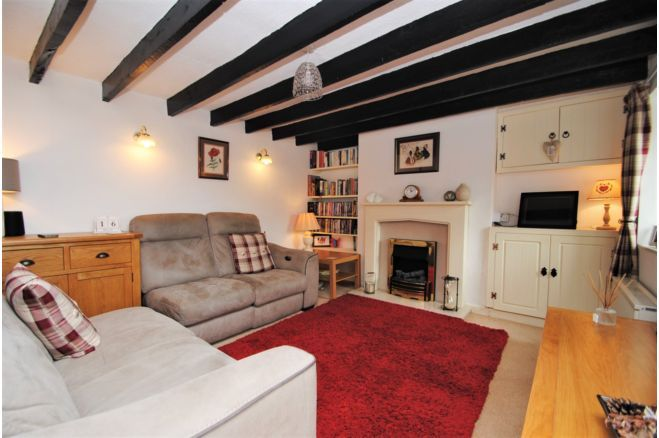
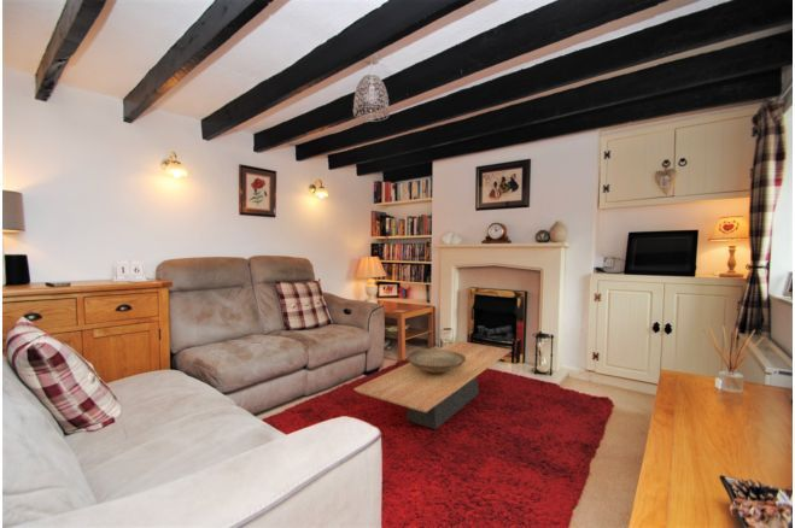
+ coffee table (445, 385)
+ decorative bowl (436, 363)
